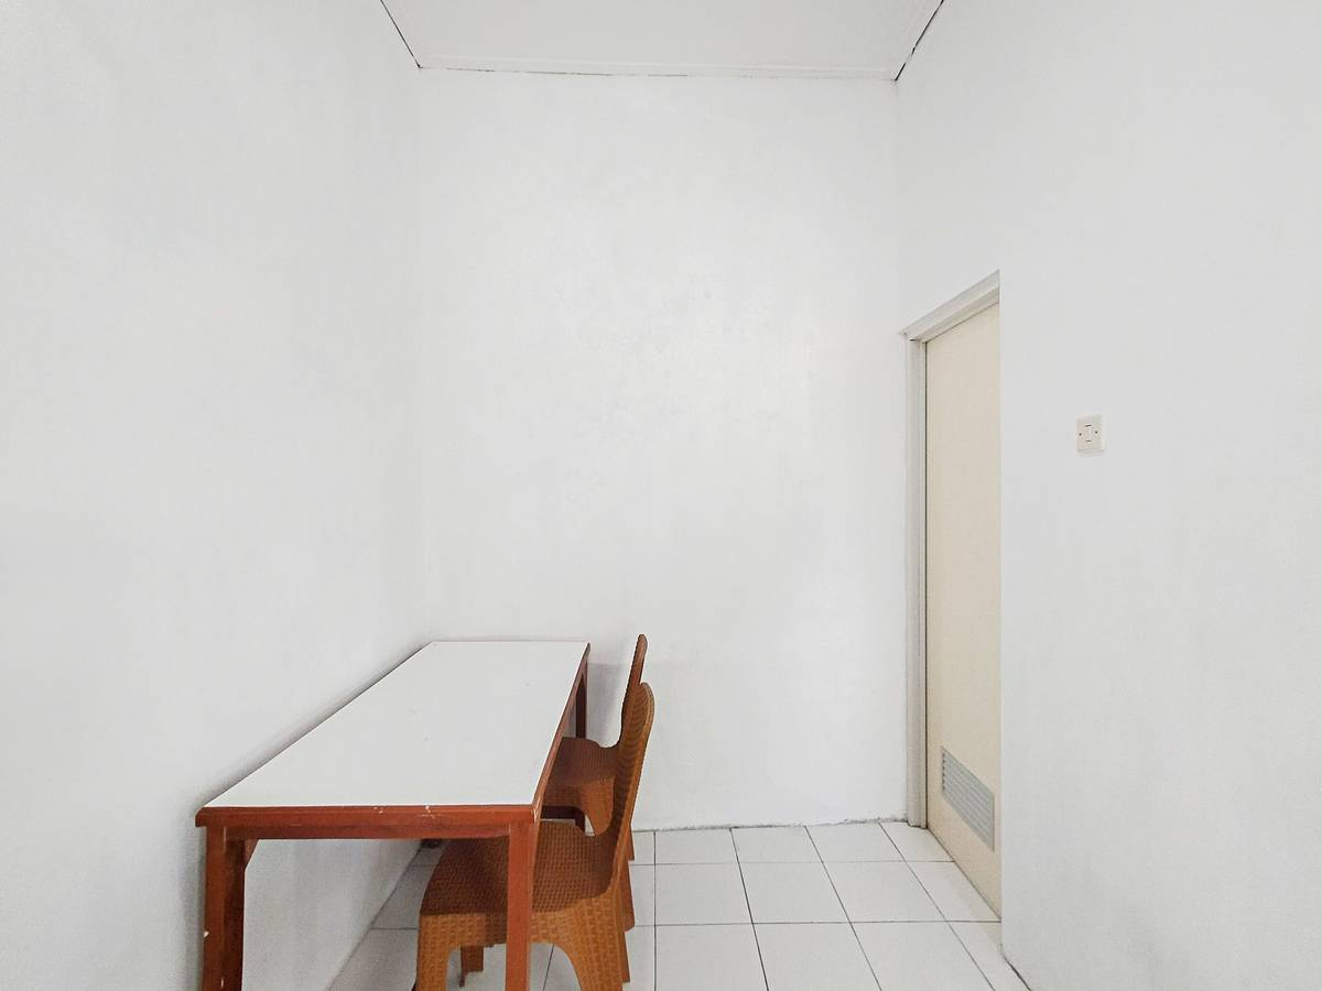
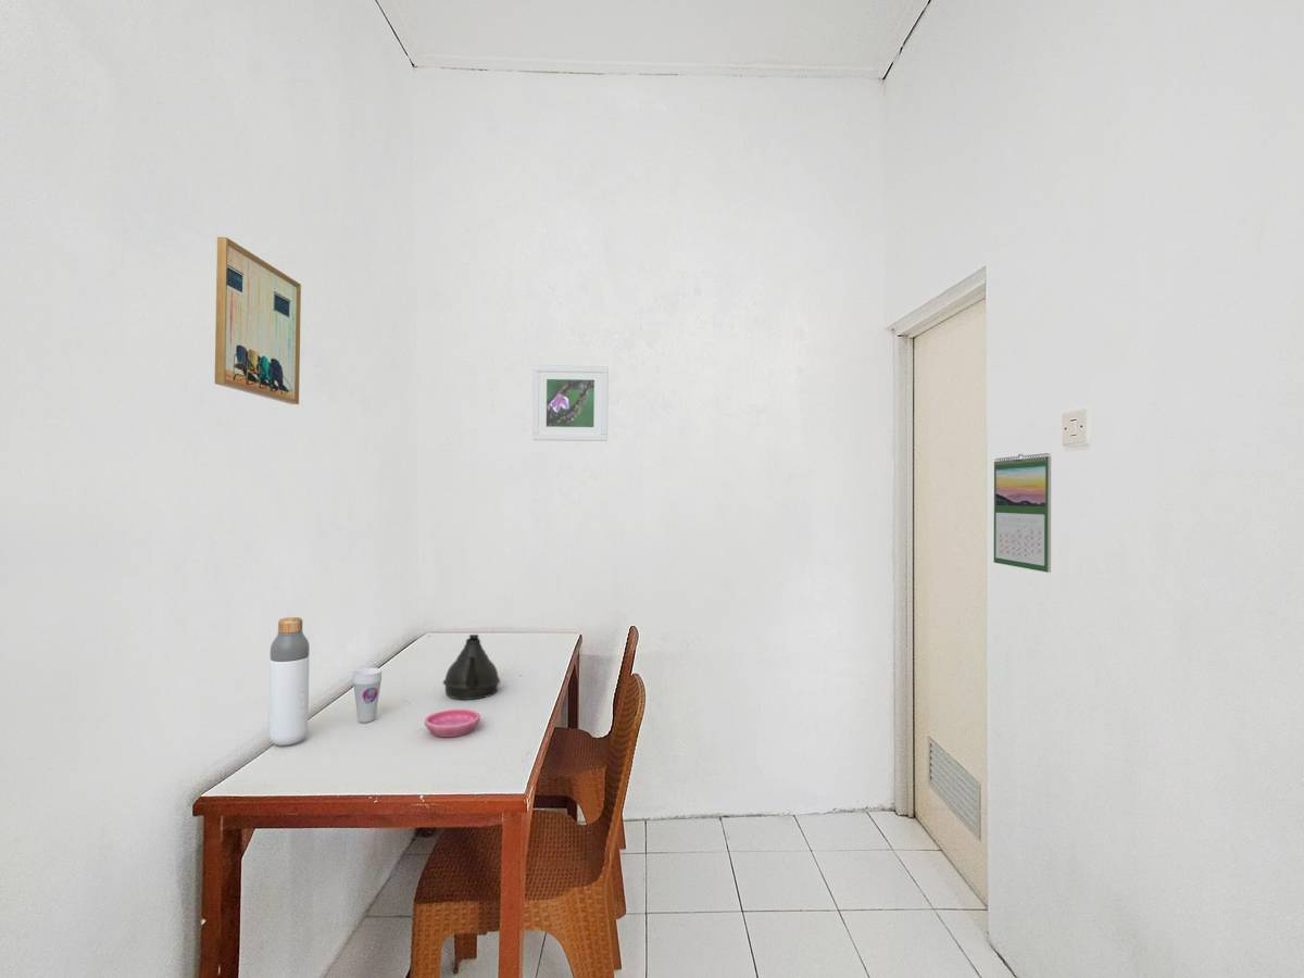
+ teapot (471, 668)
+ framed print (569, 403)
+ saucer (452, 723)
+ calendar (1020, 510)
+ wall art (262, 328)
+ bottle (289, 679)
+ cup (366, 695)
